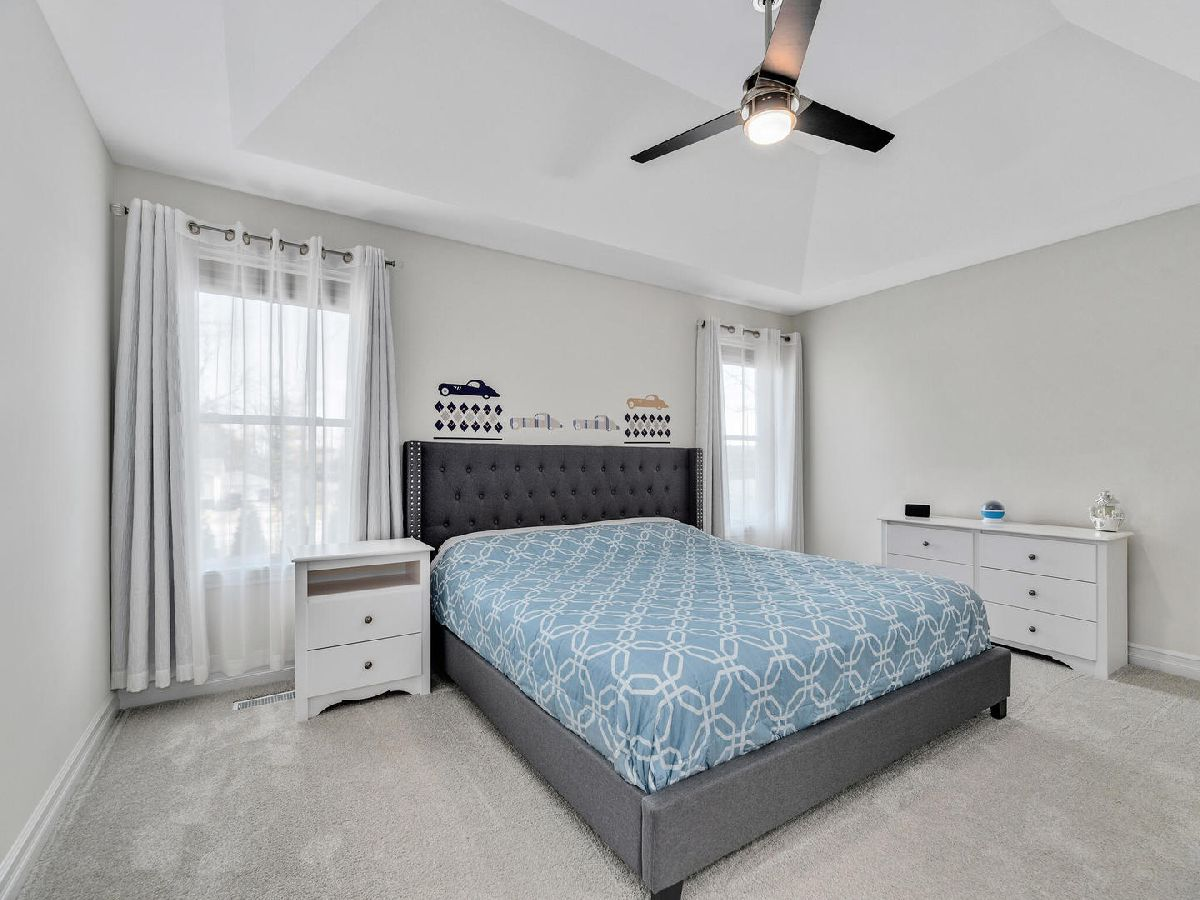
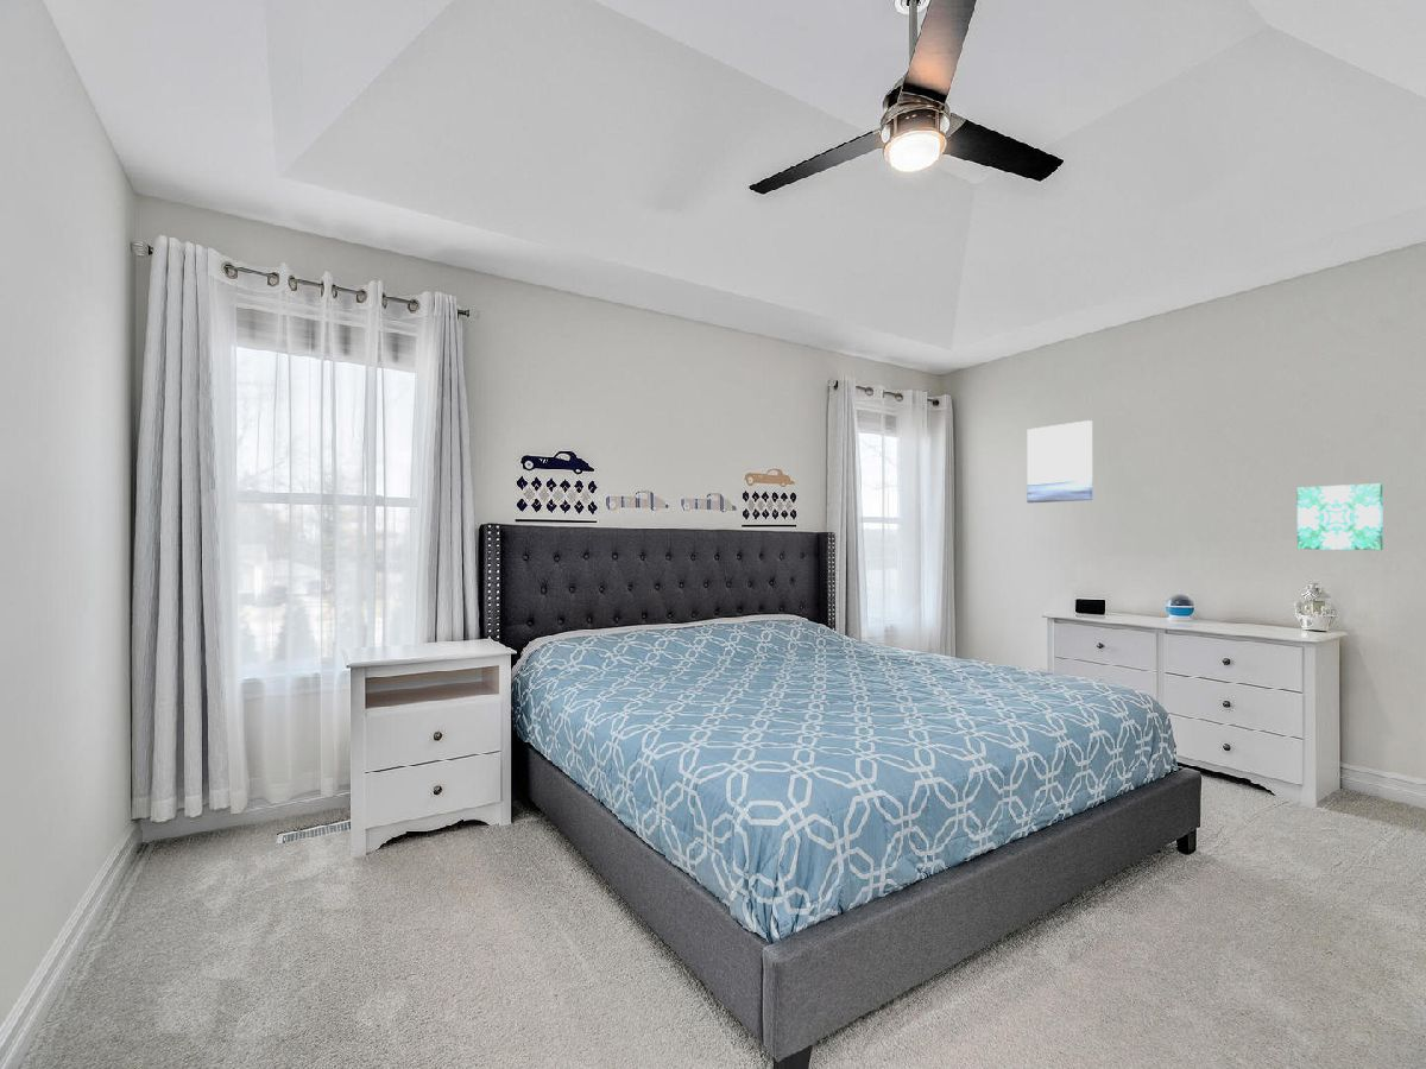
+ wall art (1058, 463)
+ wall art (1338, 517)
